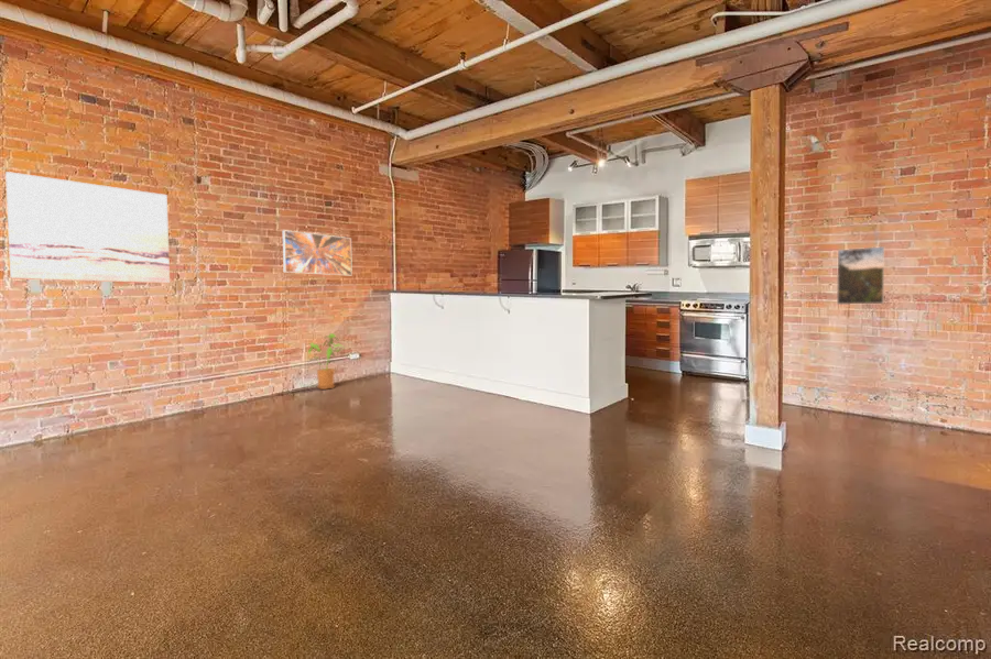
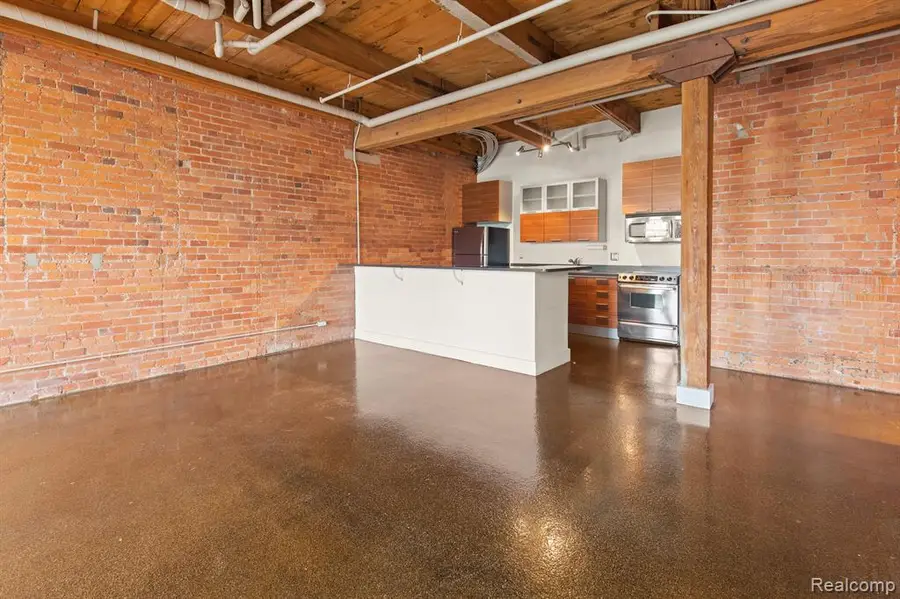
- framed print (860, 276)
- house plant (327, 361)
- wall art (95, 232)
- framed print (318, 254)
